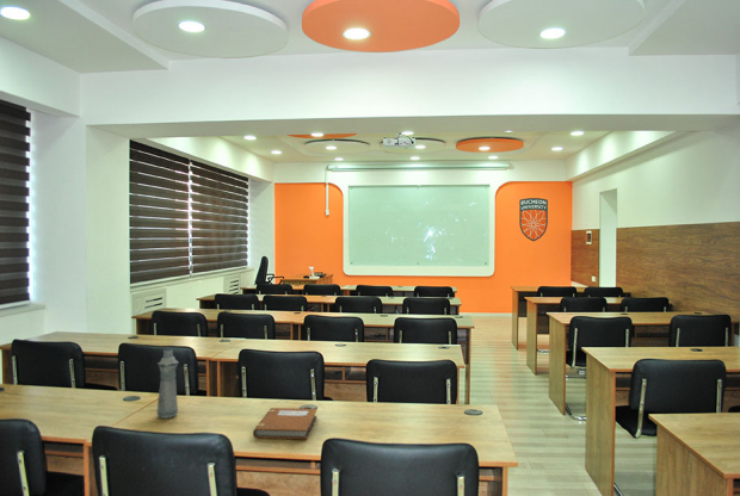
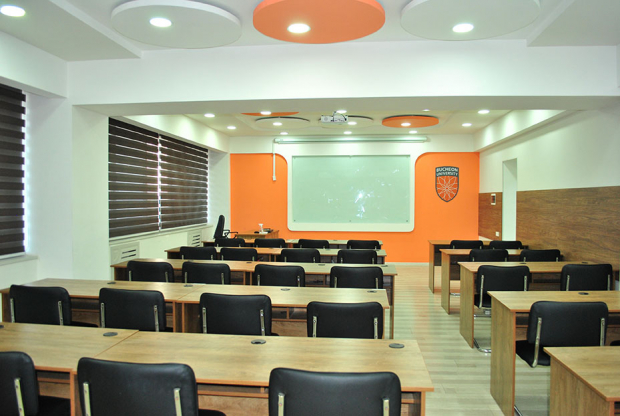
- notebook (286, 421)
- bottle (167, 383)
